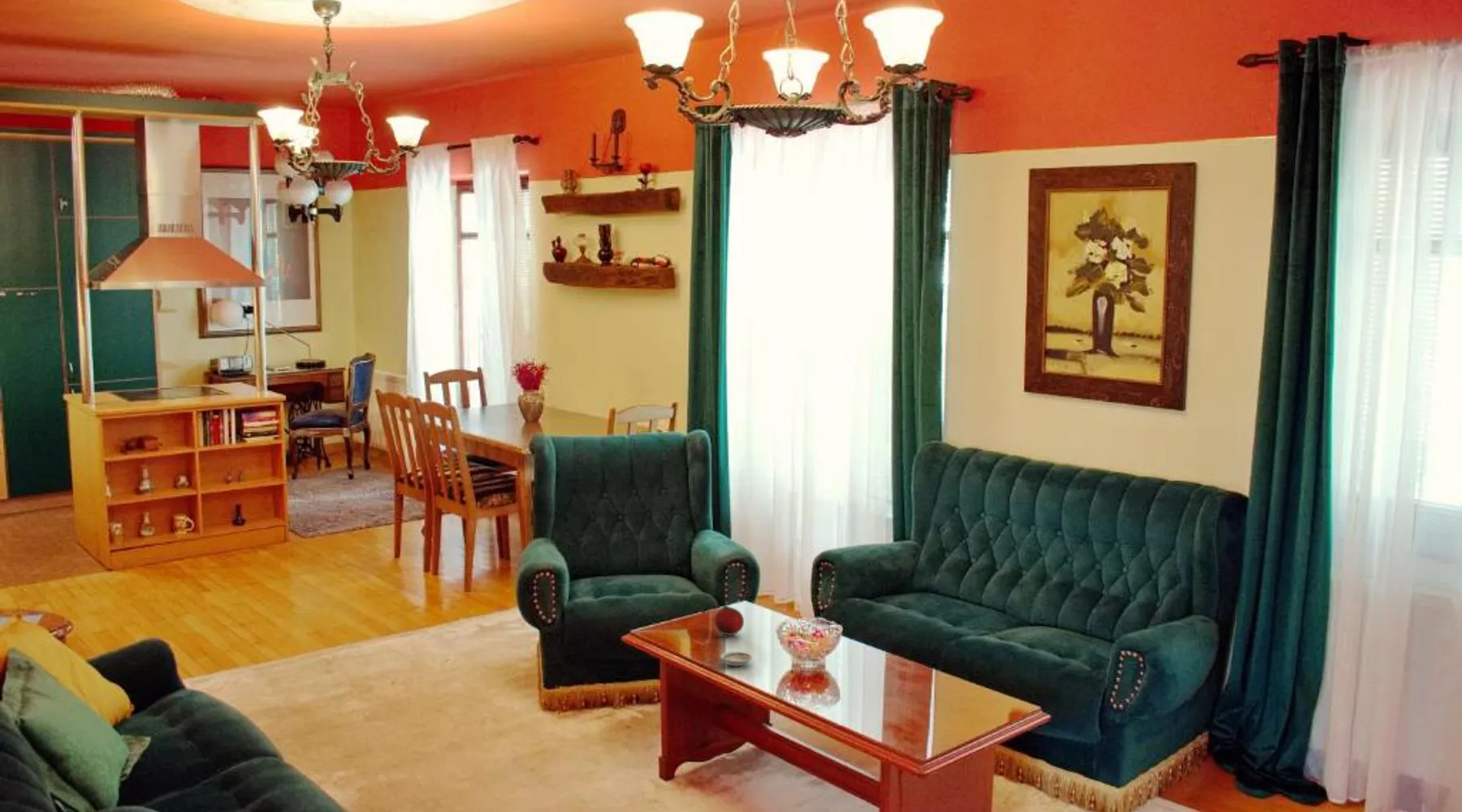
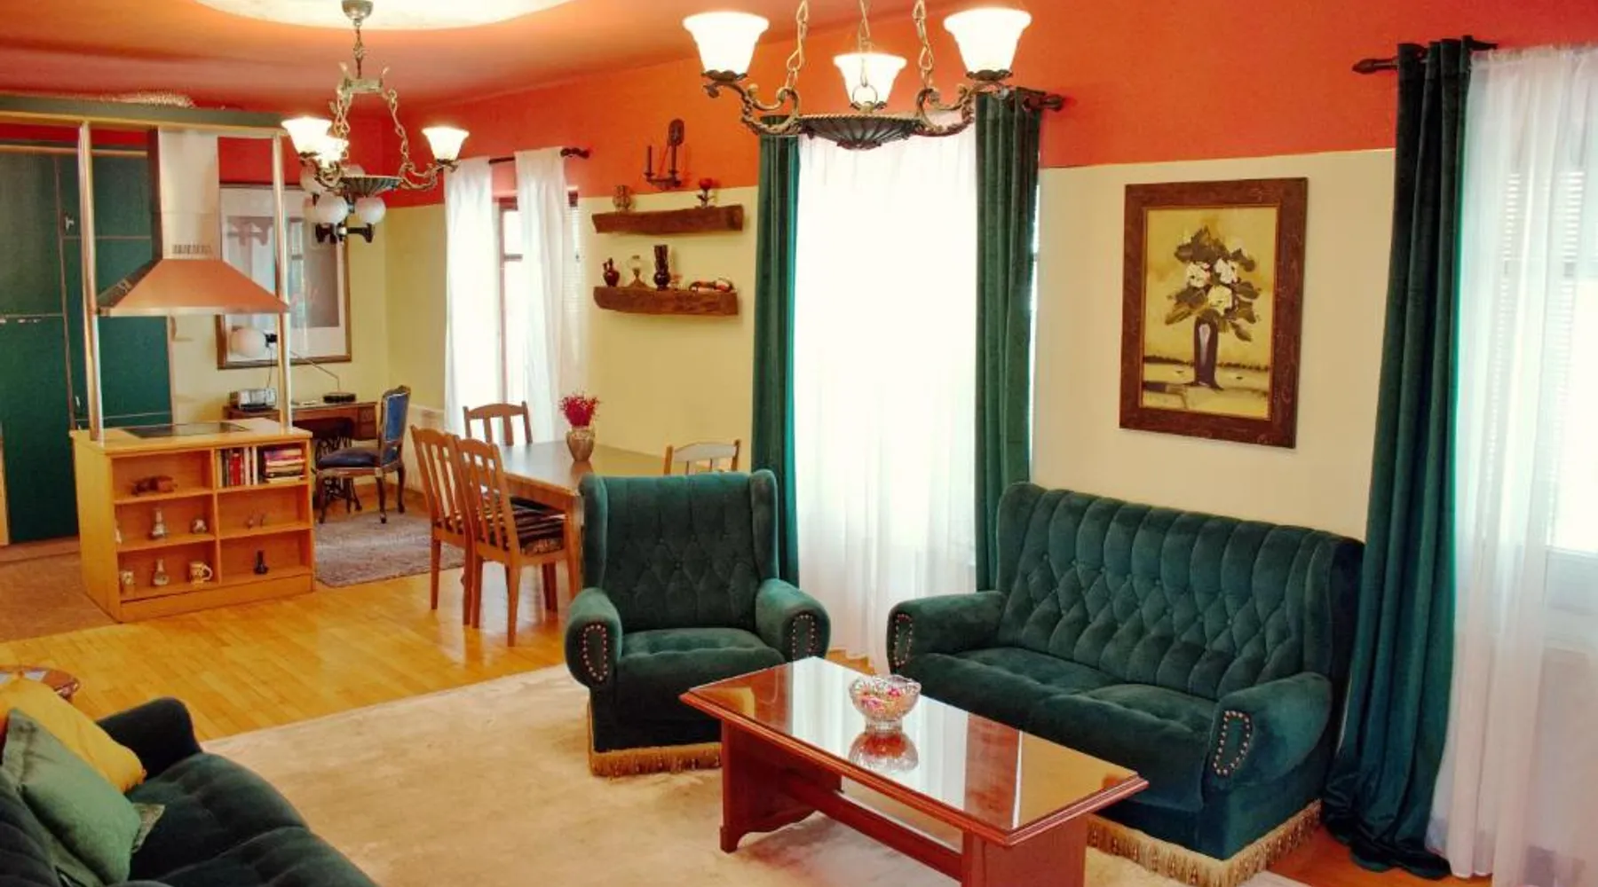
- saucer (736, 659)
- fruit (729, 620)
